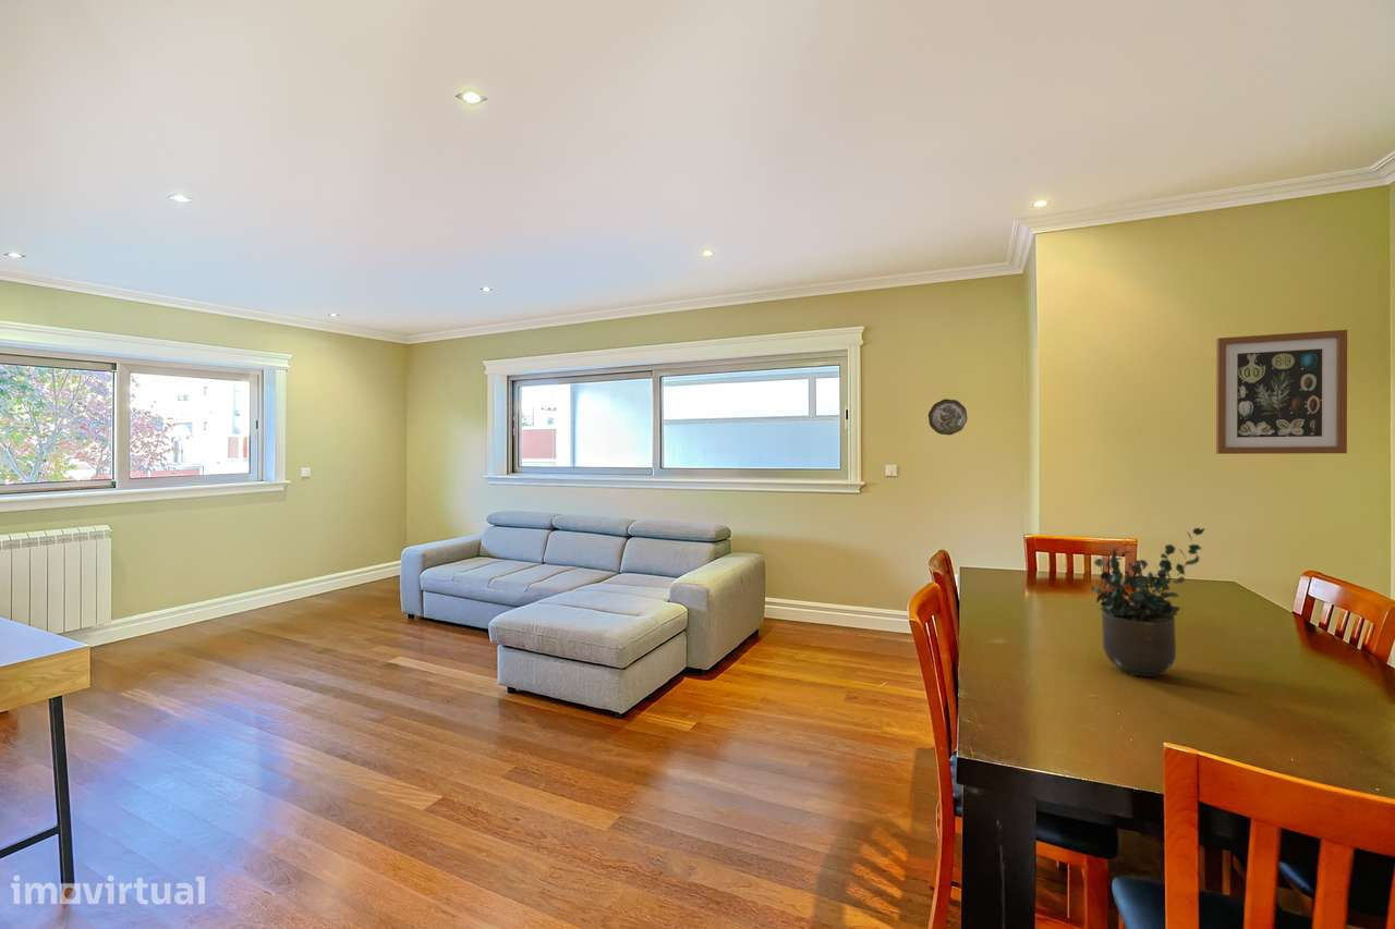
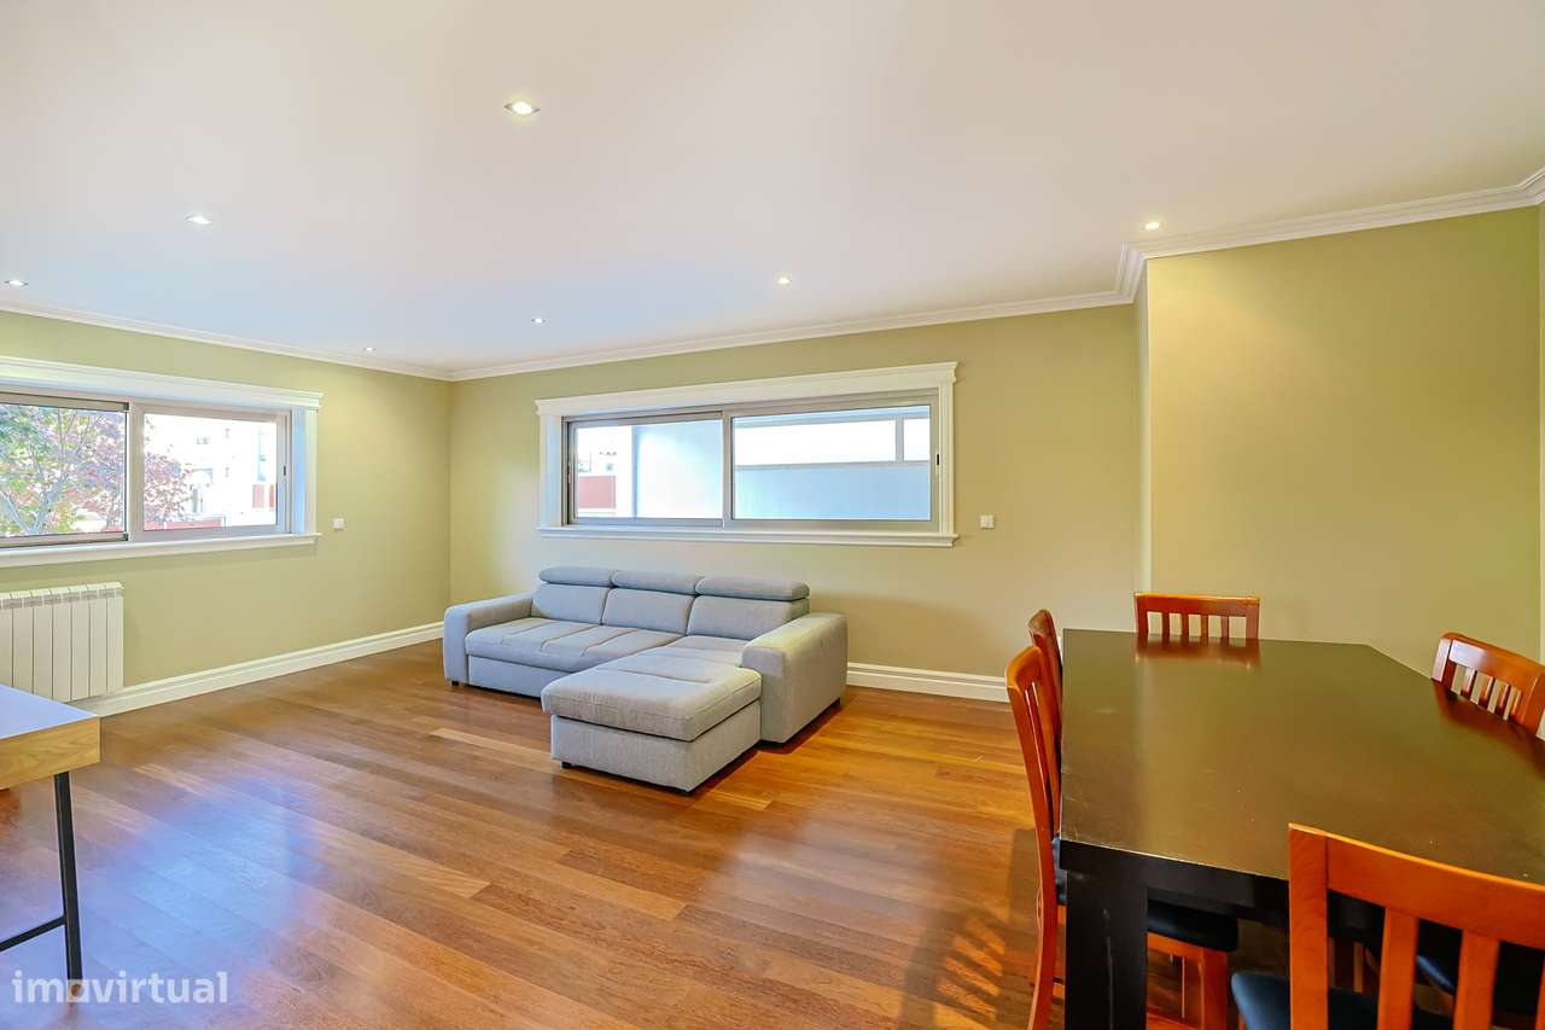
- wall art (1278, 393)
- decorative plate (947, 417)
- potted plant (1141, 598)
